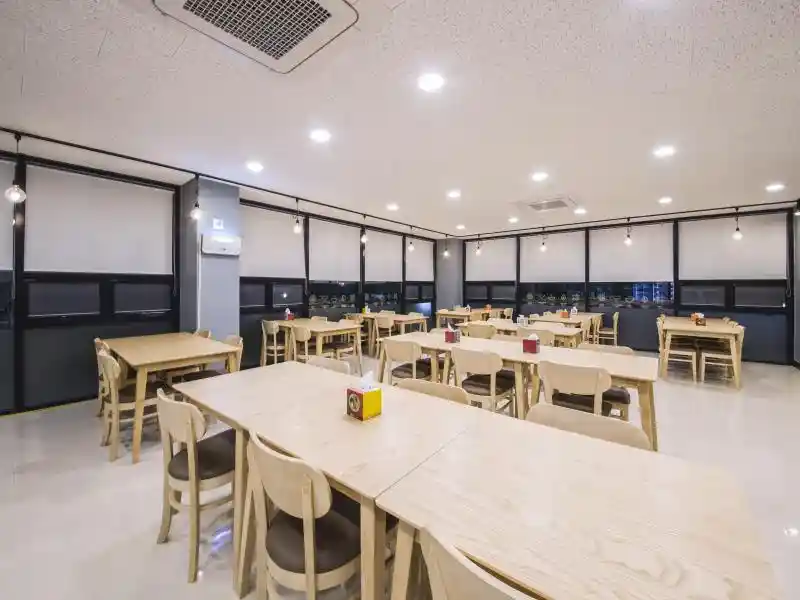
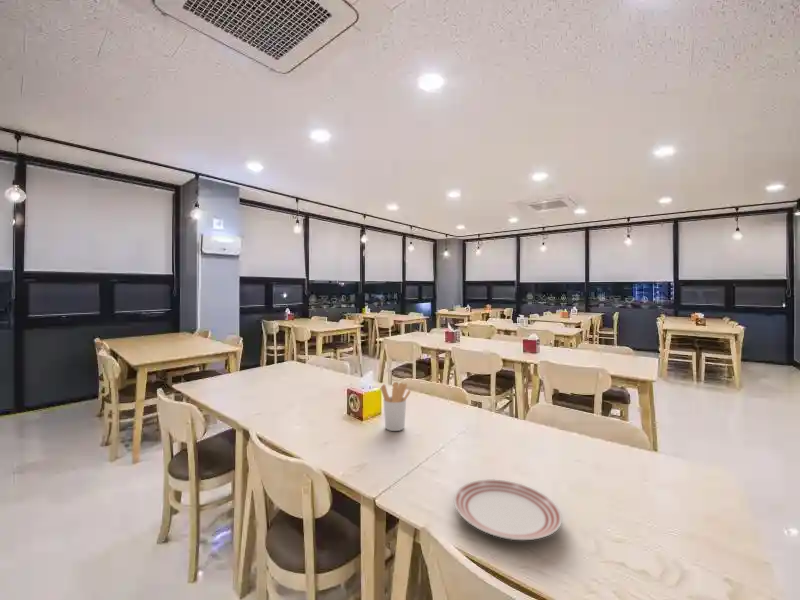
+ dinner plate (505, 509)
+ utensil holder (396, 404)
